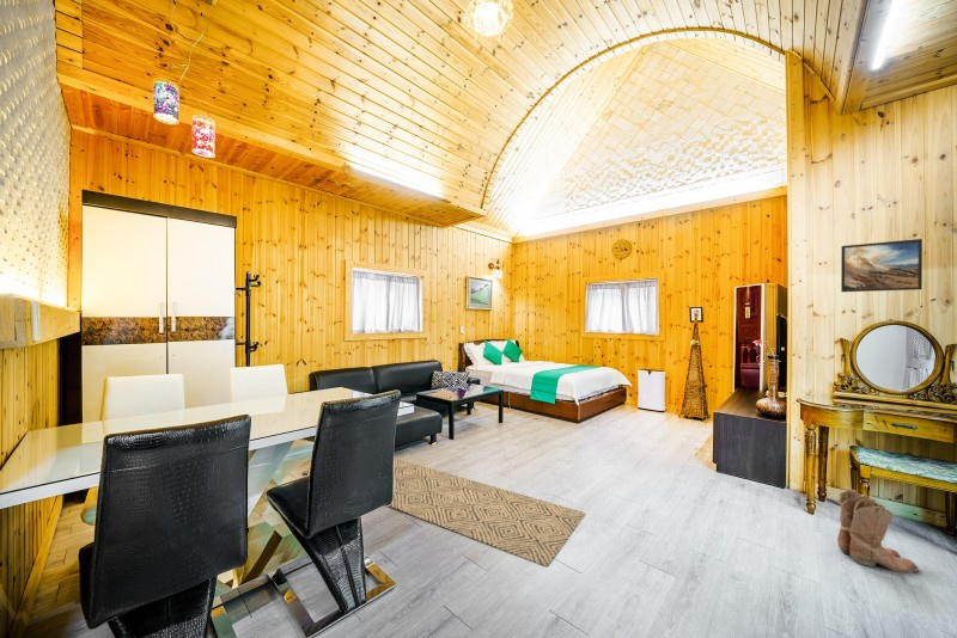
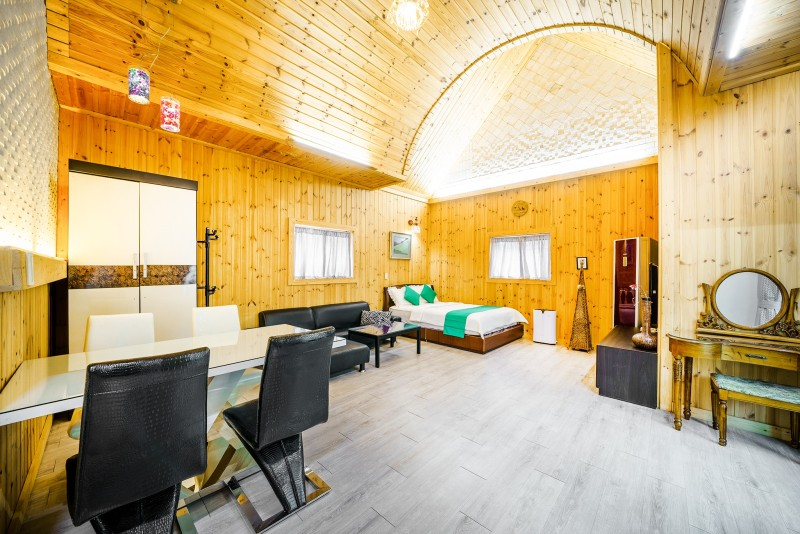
- rug (427, 490)
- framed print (879, 266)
- boots (876, 527)
